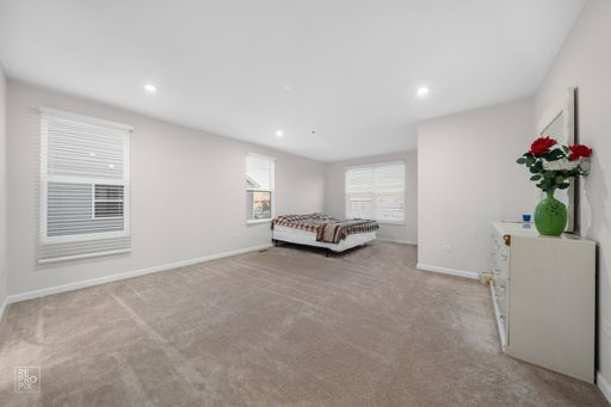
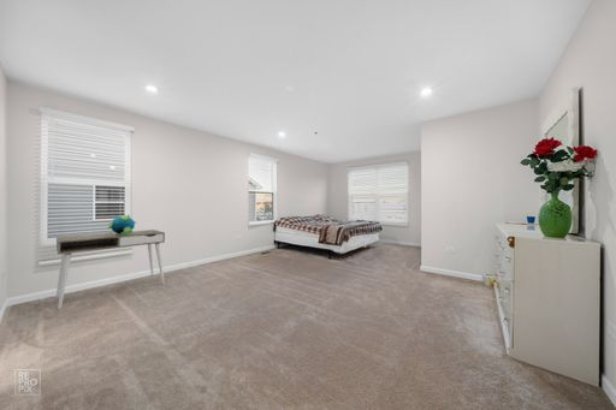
+ globe (122, 224)
+ desk (112, 248)
